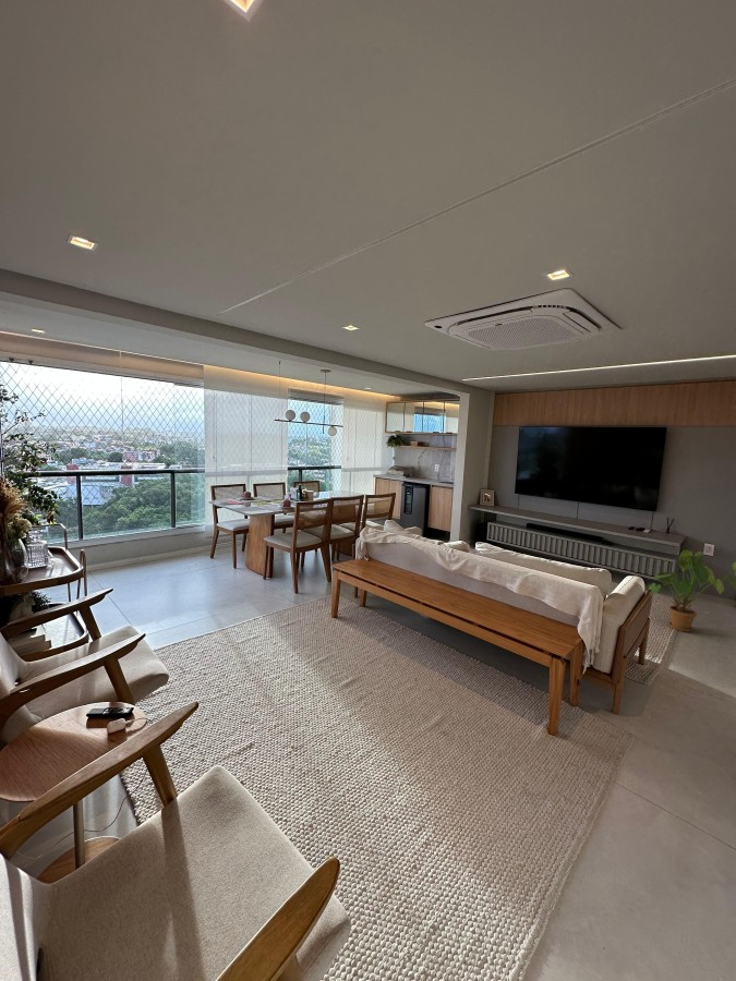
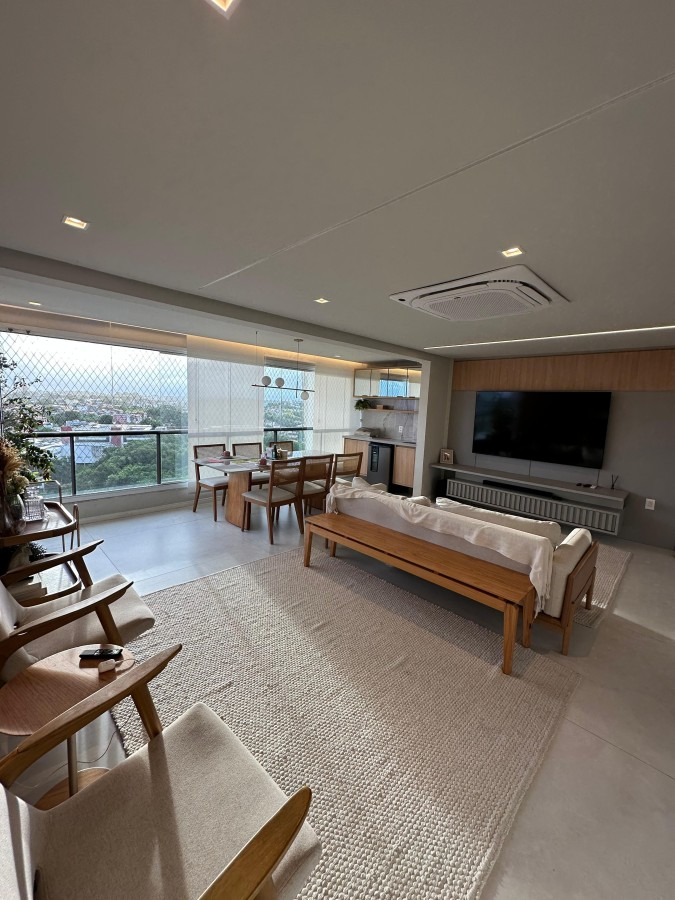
- house plant (693, 590)
